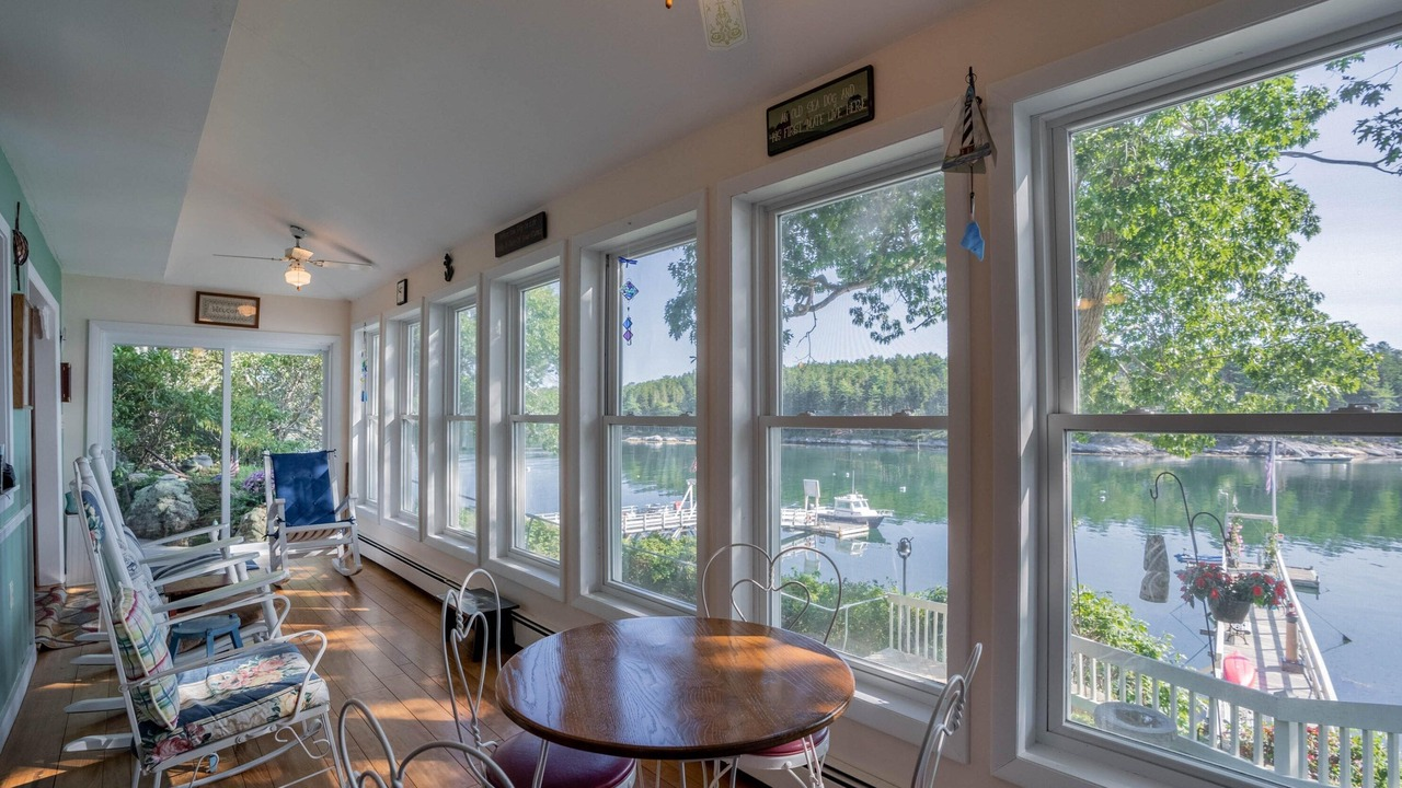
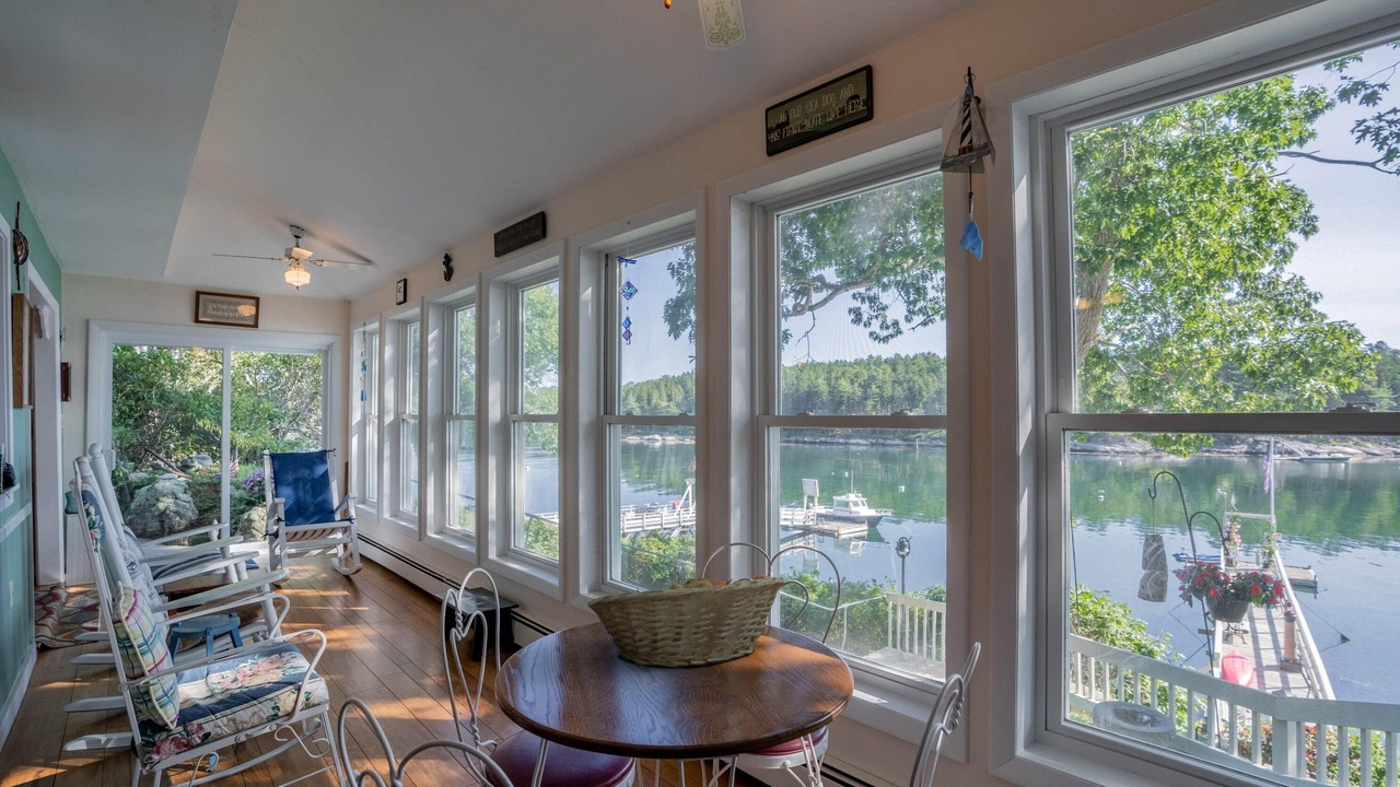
+ fruit basket (688, 608)
